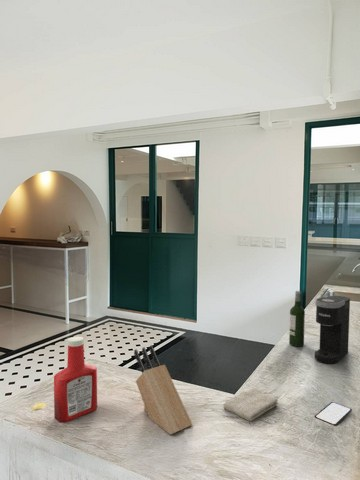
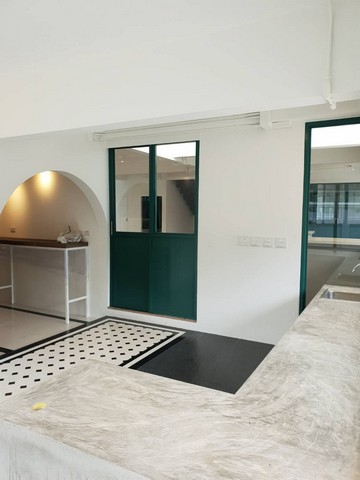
- knife block (159, 385)
- wine bottle (297, 317)
- washcloth (251, 403)
- soap bottle (76, 375)
- coffee maker (332, 326)
- smartphone (333, 413)
